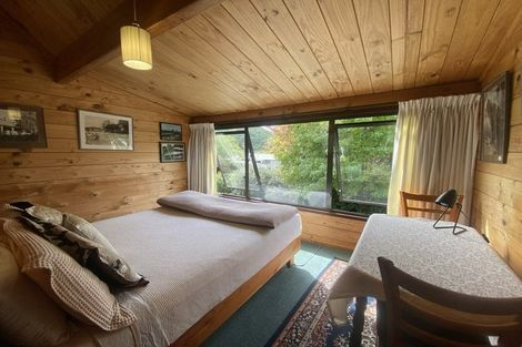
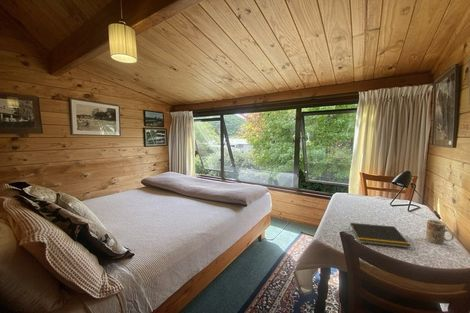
+ notepad (377, 234)
+ mug (438, 232)
